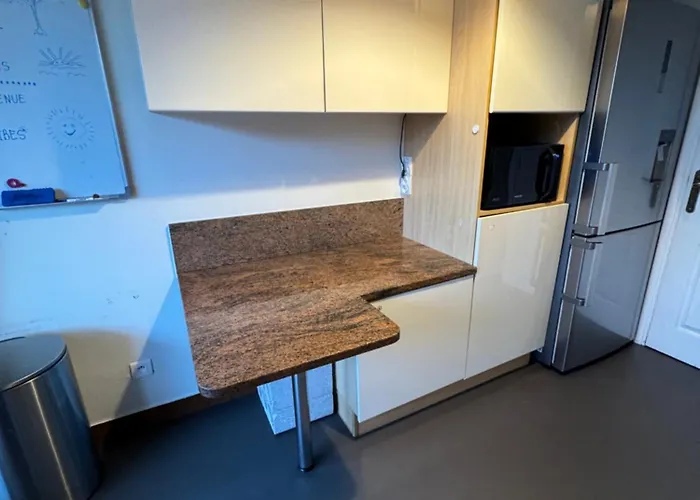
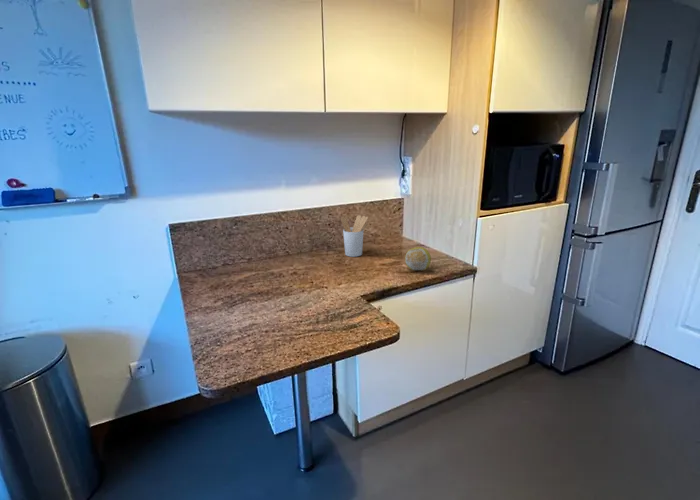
+ fruit (417, 259)
+ utensil holder (356, 234)
